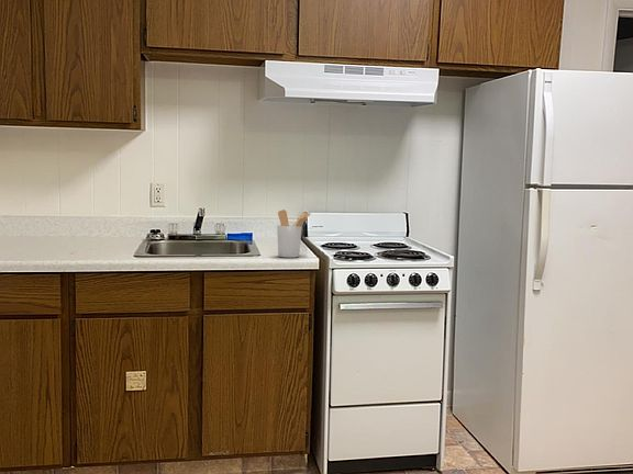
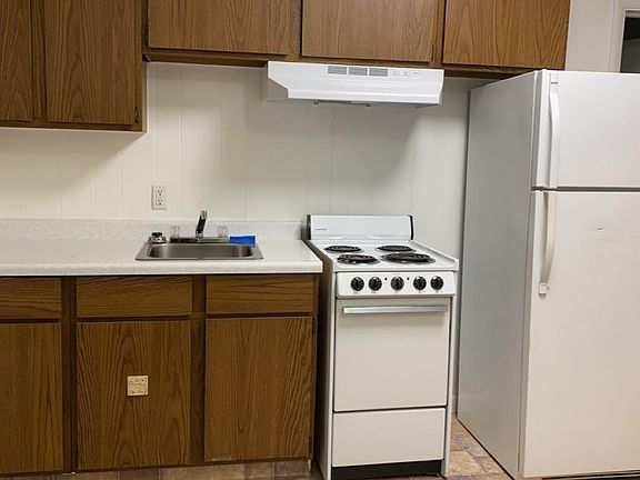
- utensil holder (293, 233)
